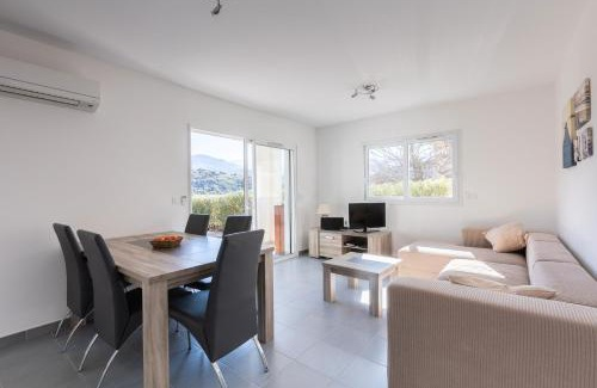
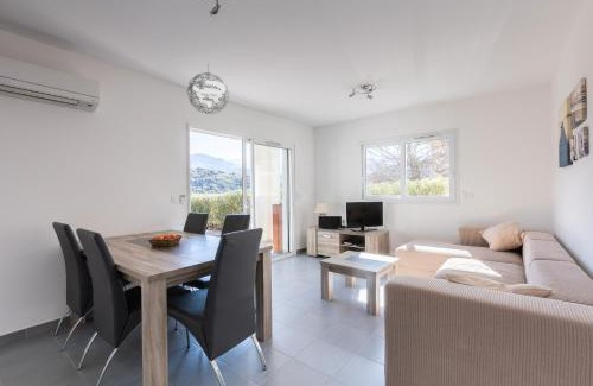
+ pendant light (208, 88)
